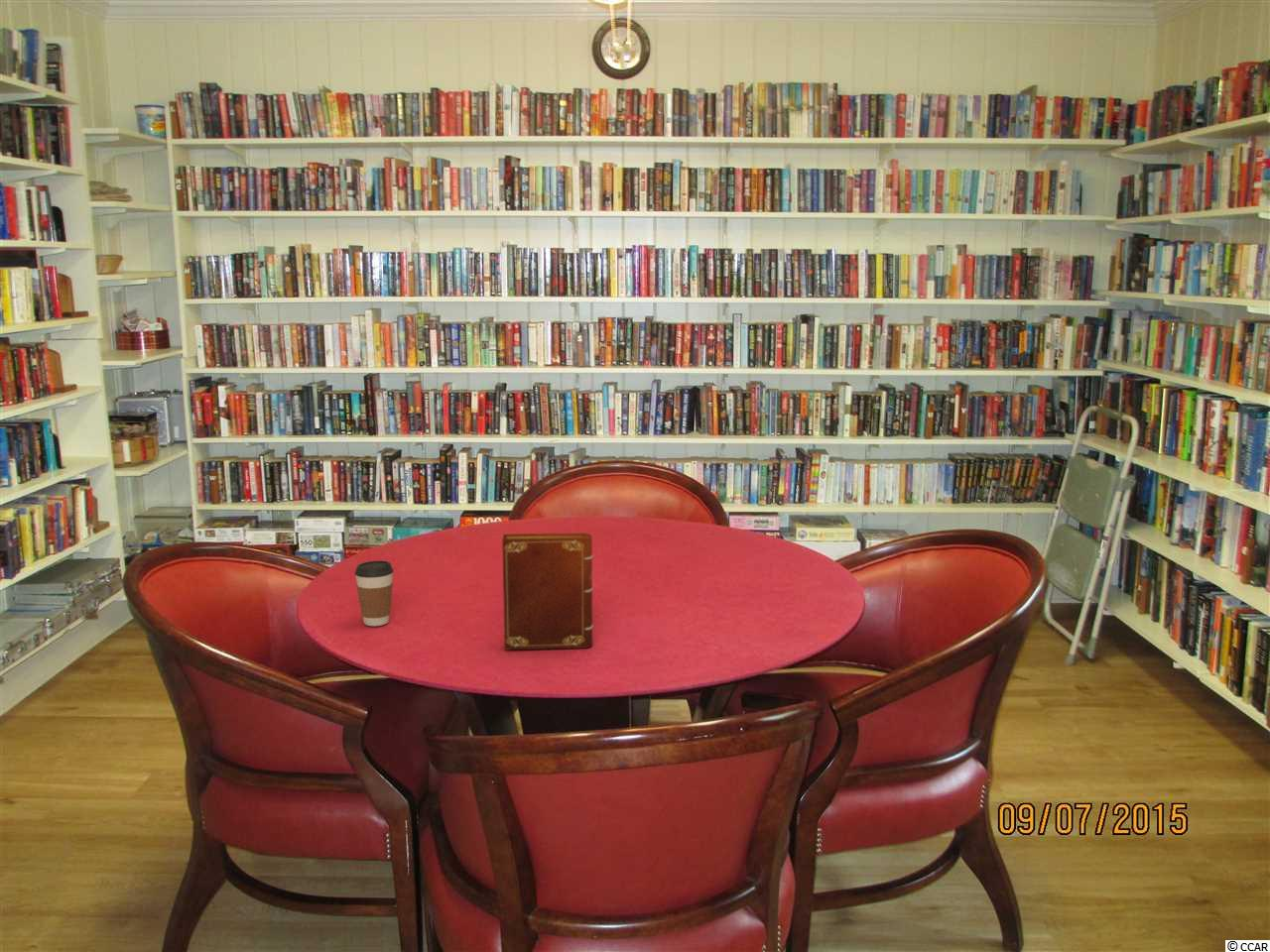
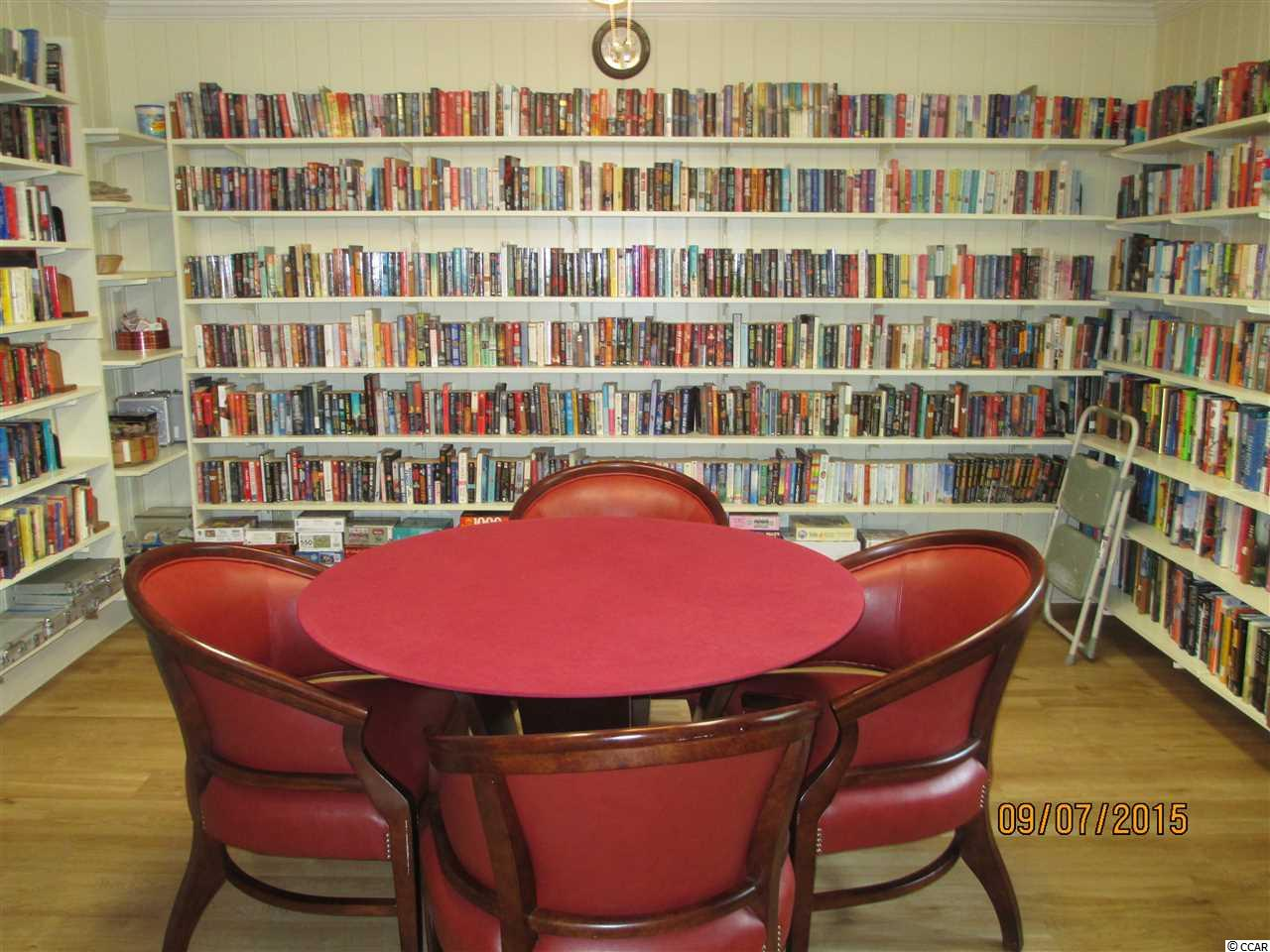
- book (548, 590)
- coffee cup (375, 593)
